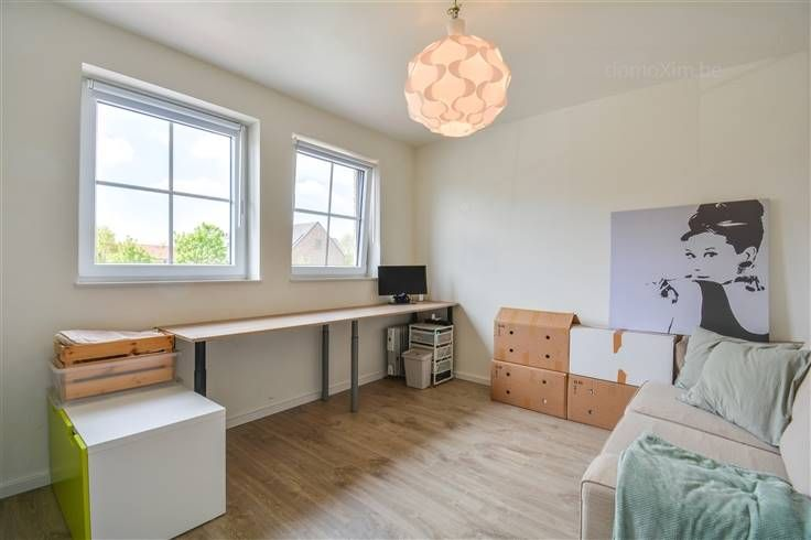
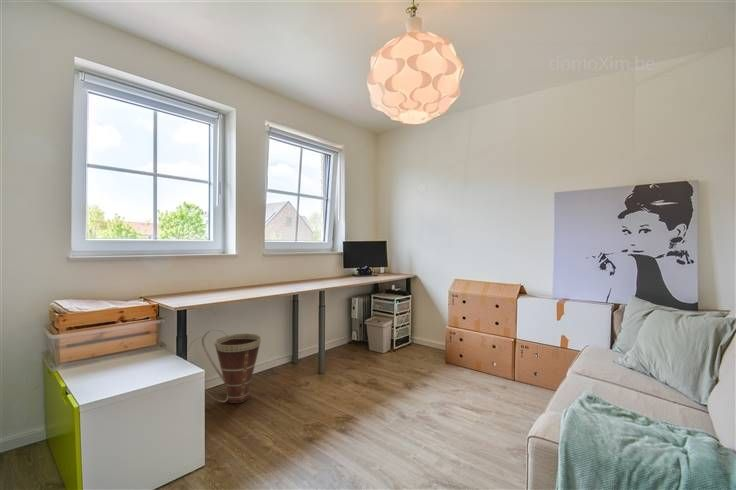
+ basket (224, 366)
